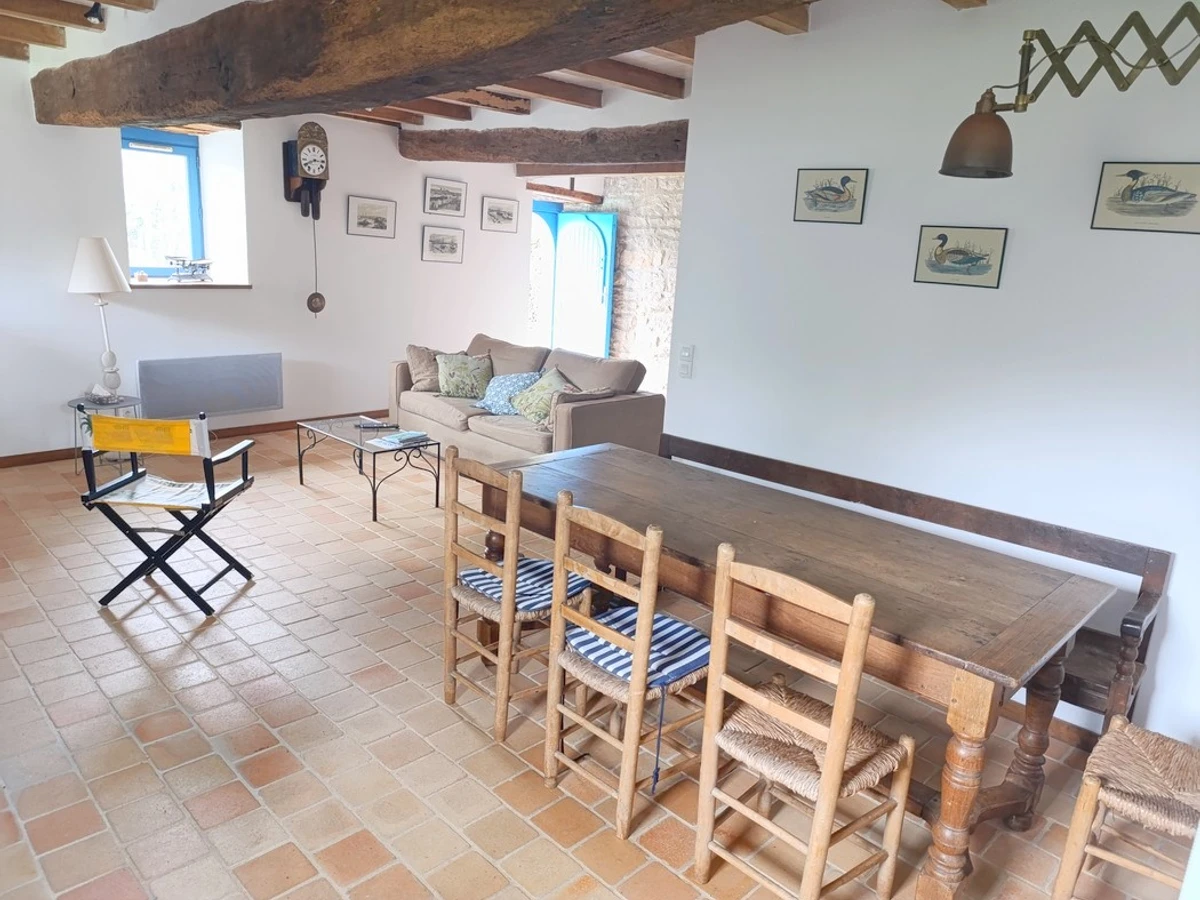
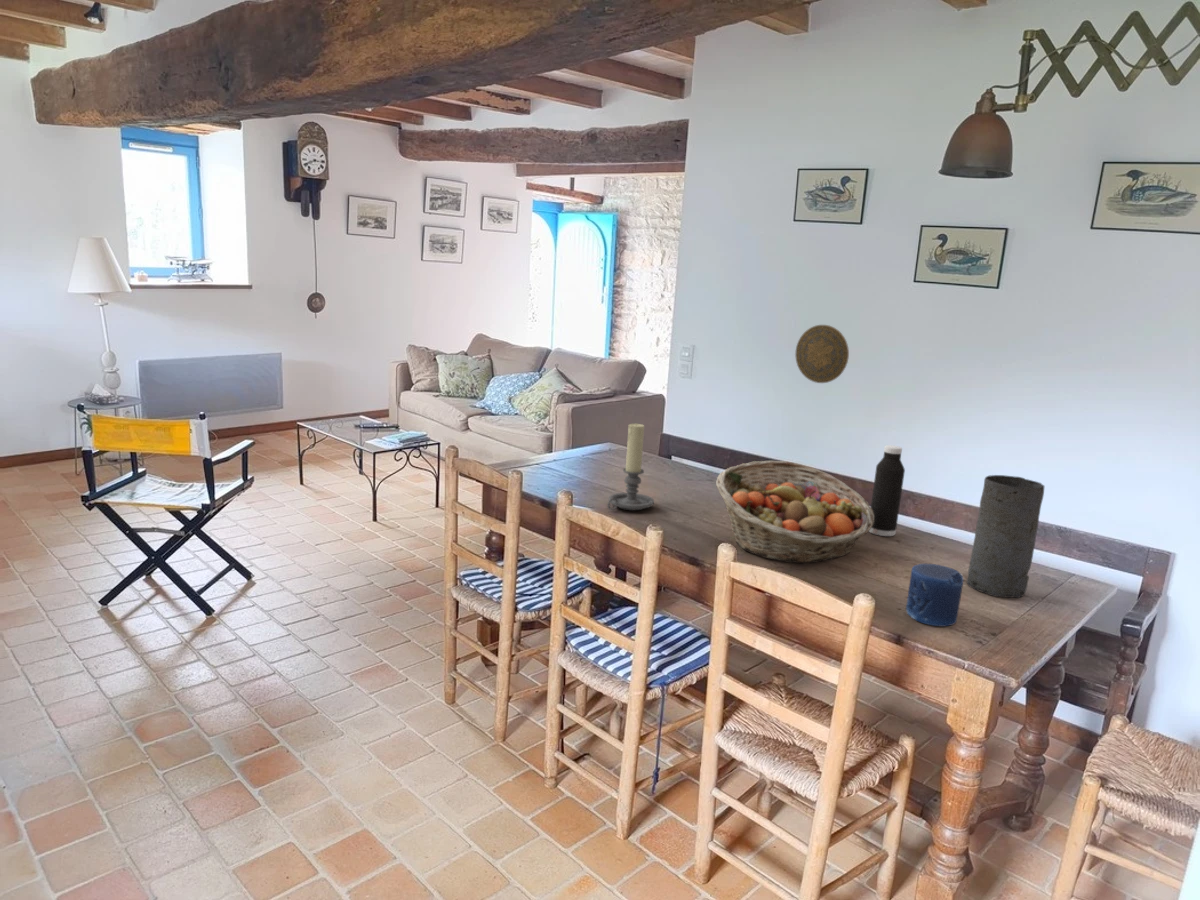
+ fruit basket (793, 510)
+ candle (934, 594)
+ vase (1004, 535)
+ decorative plate (820, 354)
+ candle holder (630, 465)
+ water bottle (887, 489)
